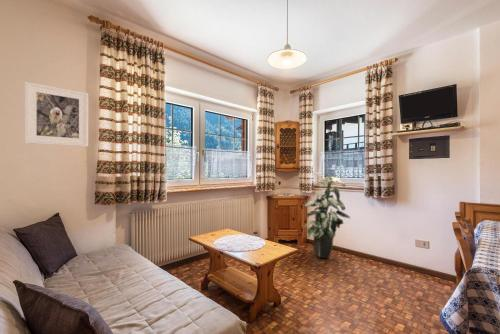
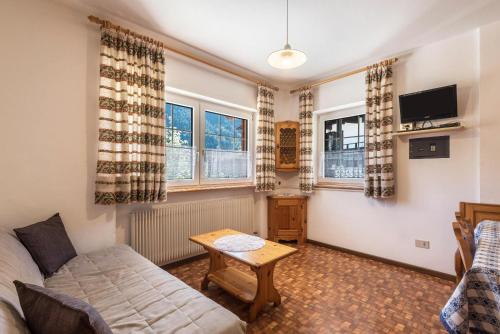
- indoor plant (323, 214)
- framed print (58, 116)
